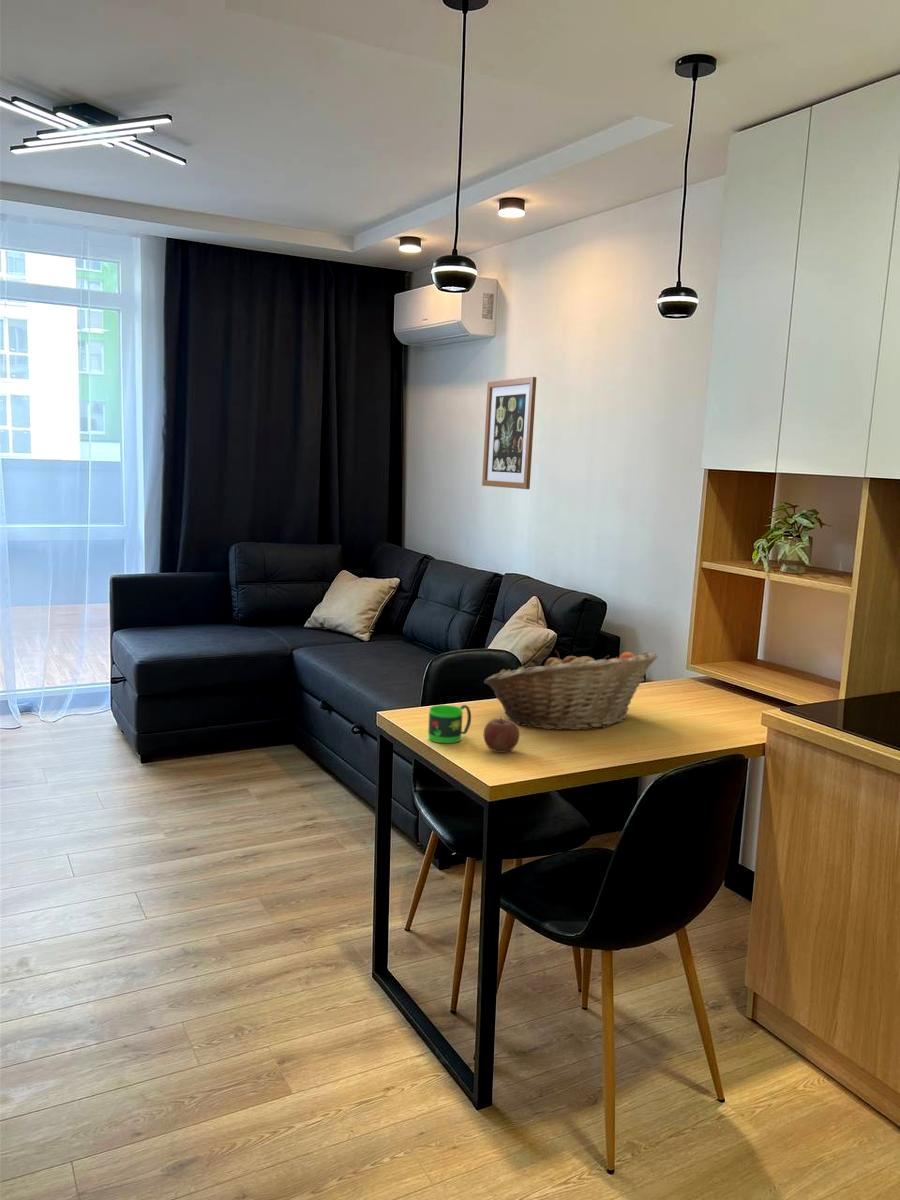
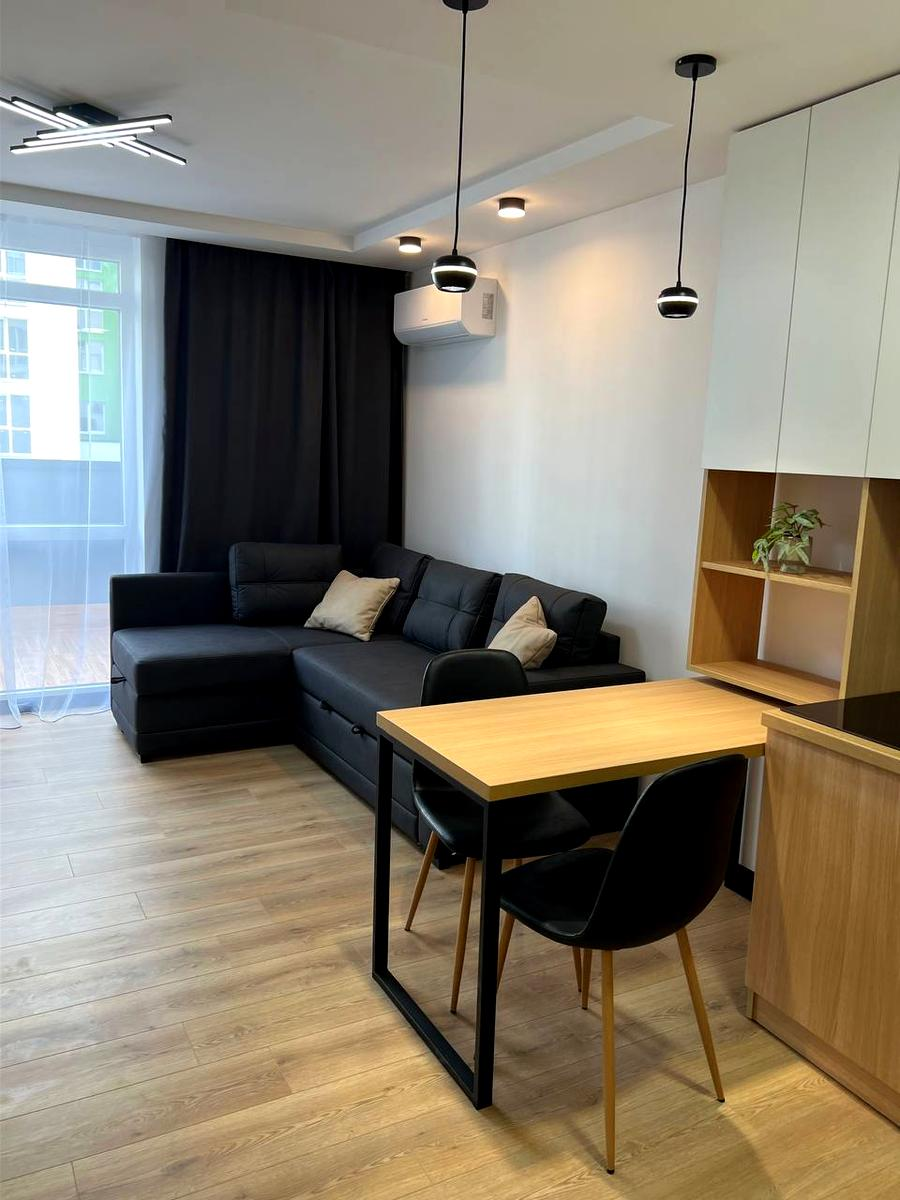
- wall art (507, 433)
- mug (451, 722)
- apple (501, 734)
- fruit basket (572, 682)
